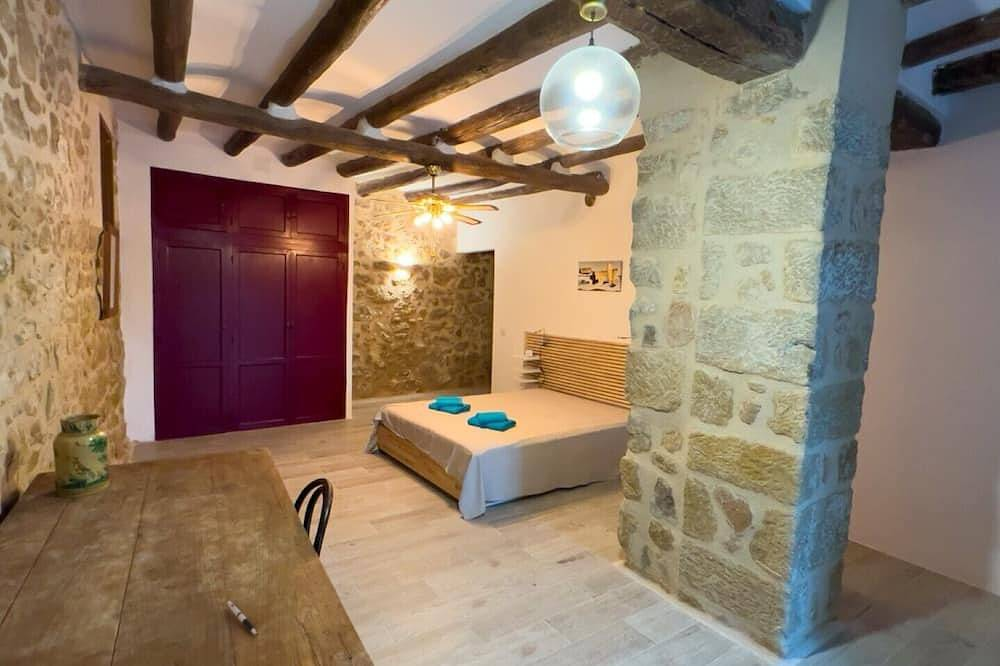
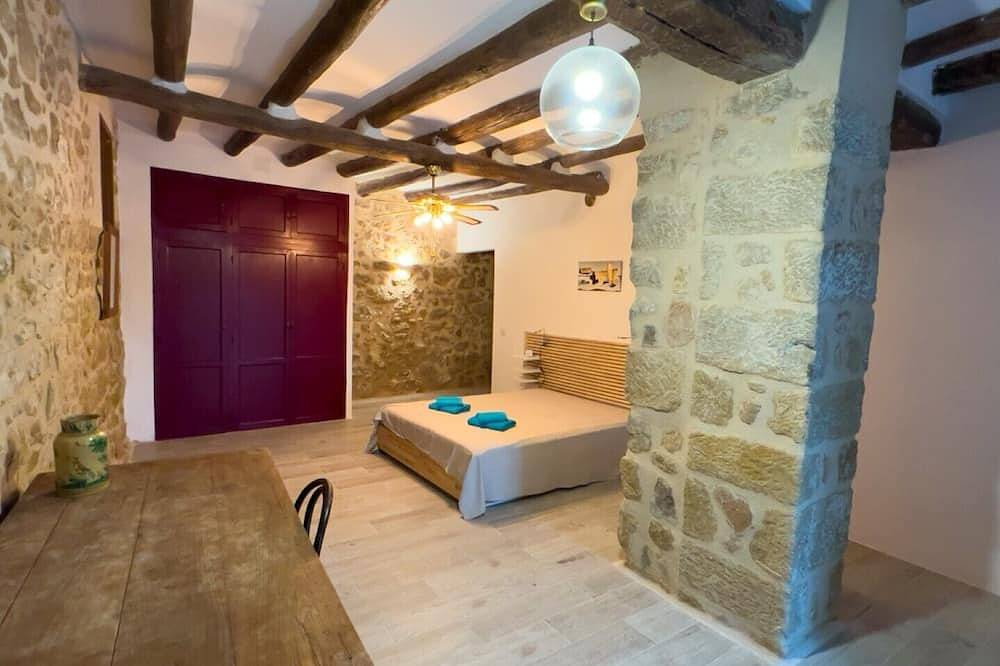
- pen (242, 617)
